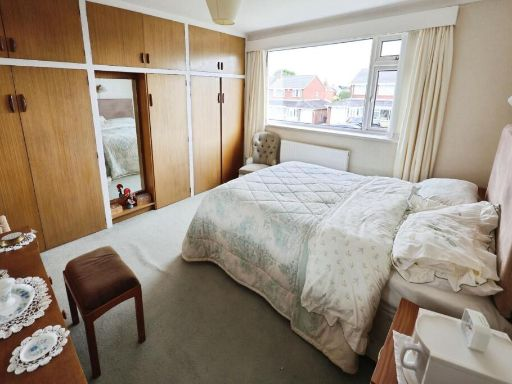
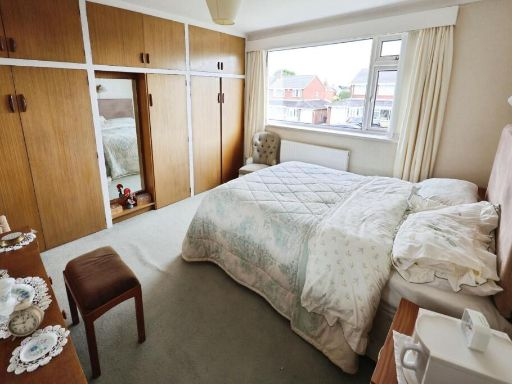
+ alarm clock (23, 315)
